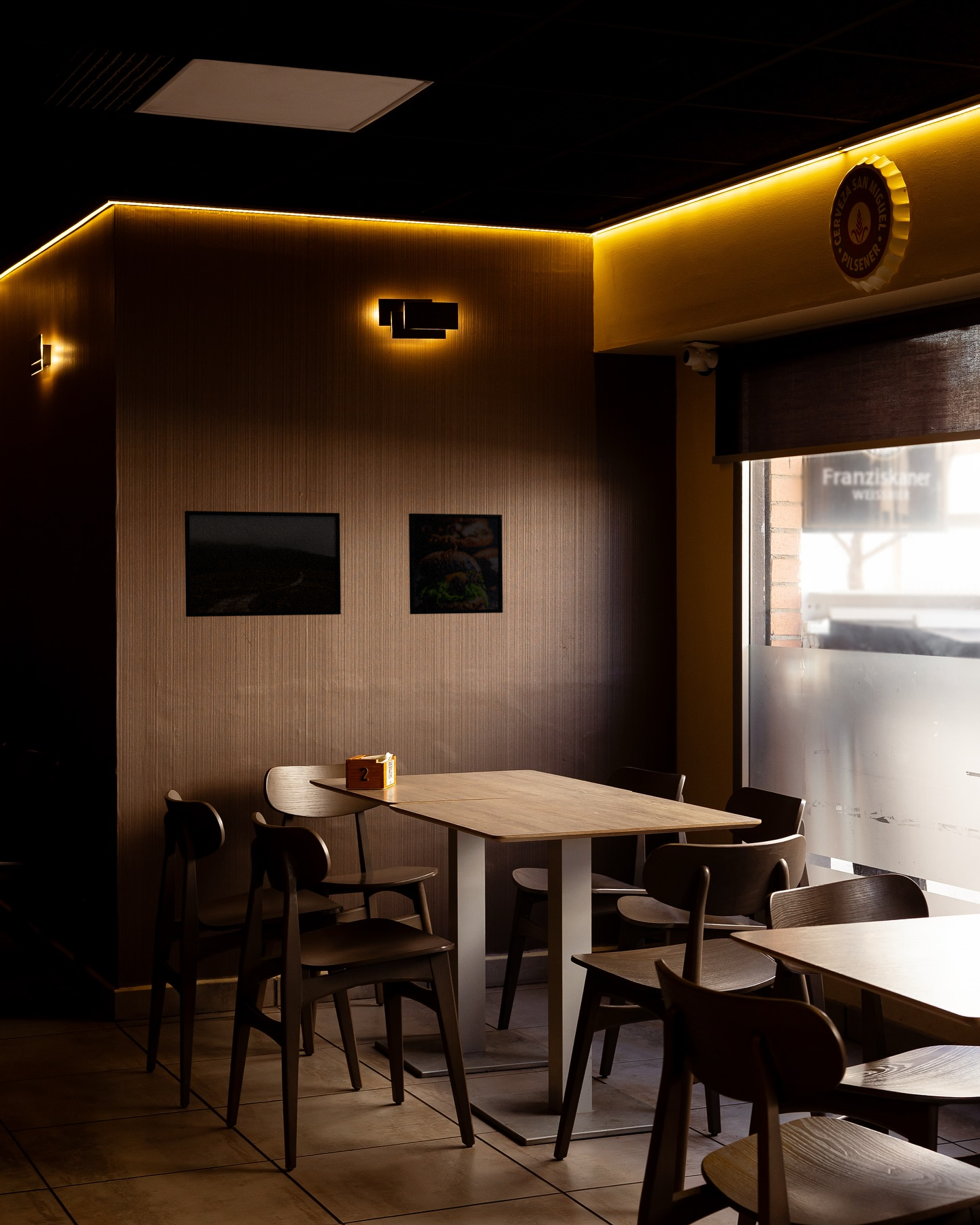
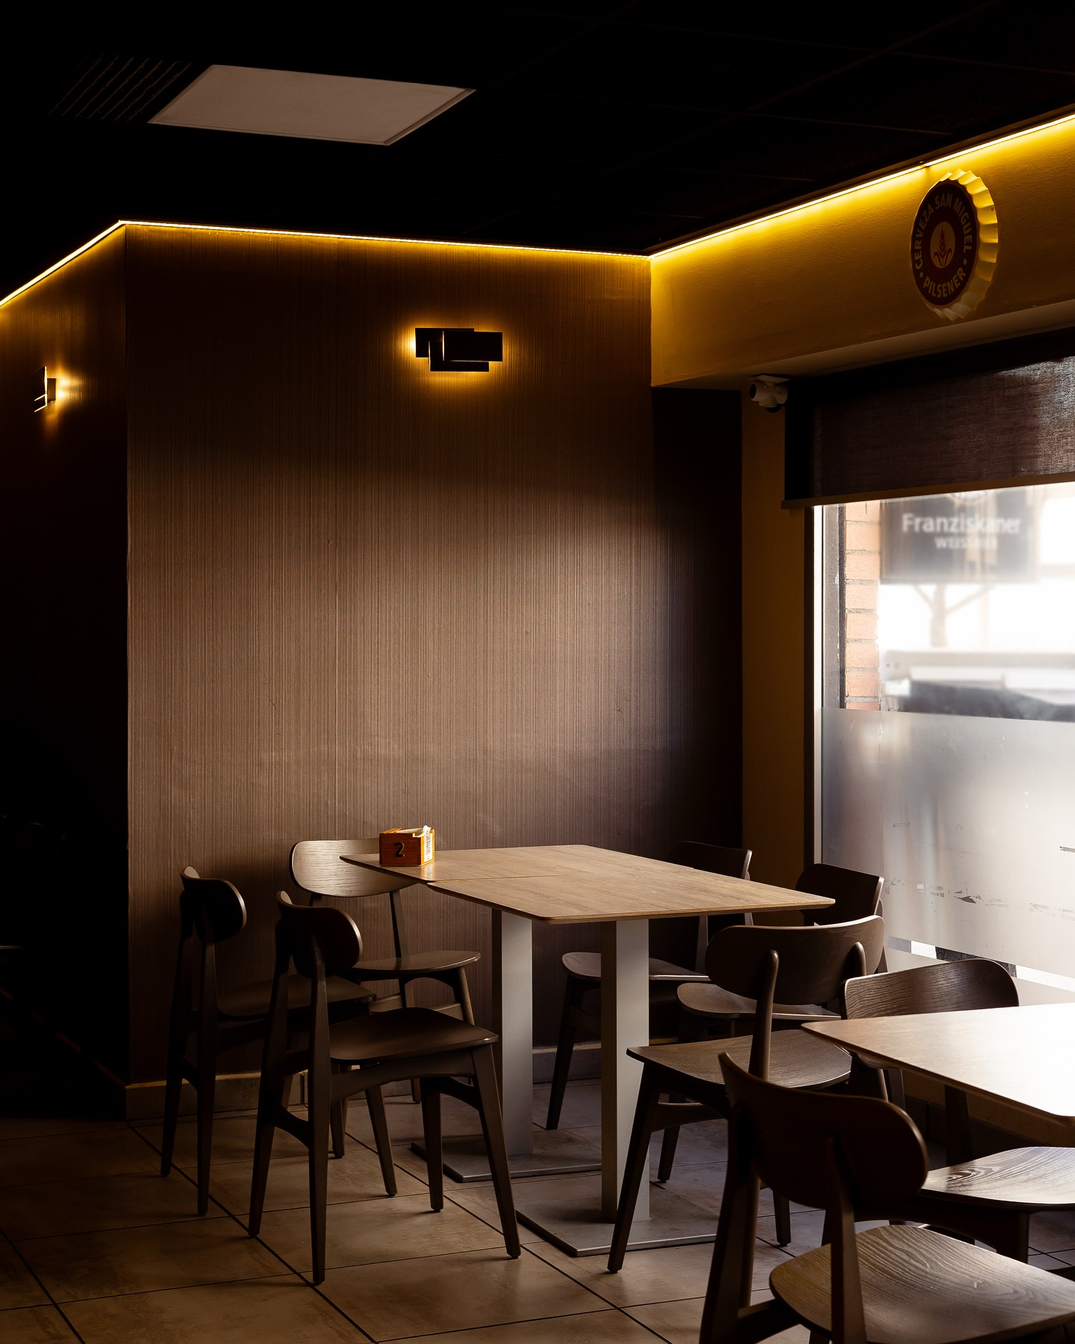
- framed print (456, 564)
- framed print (264, 564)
